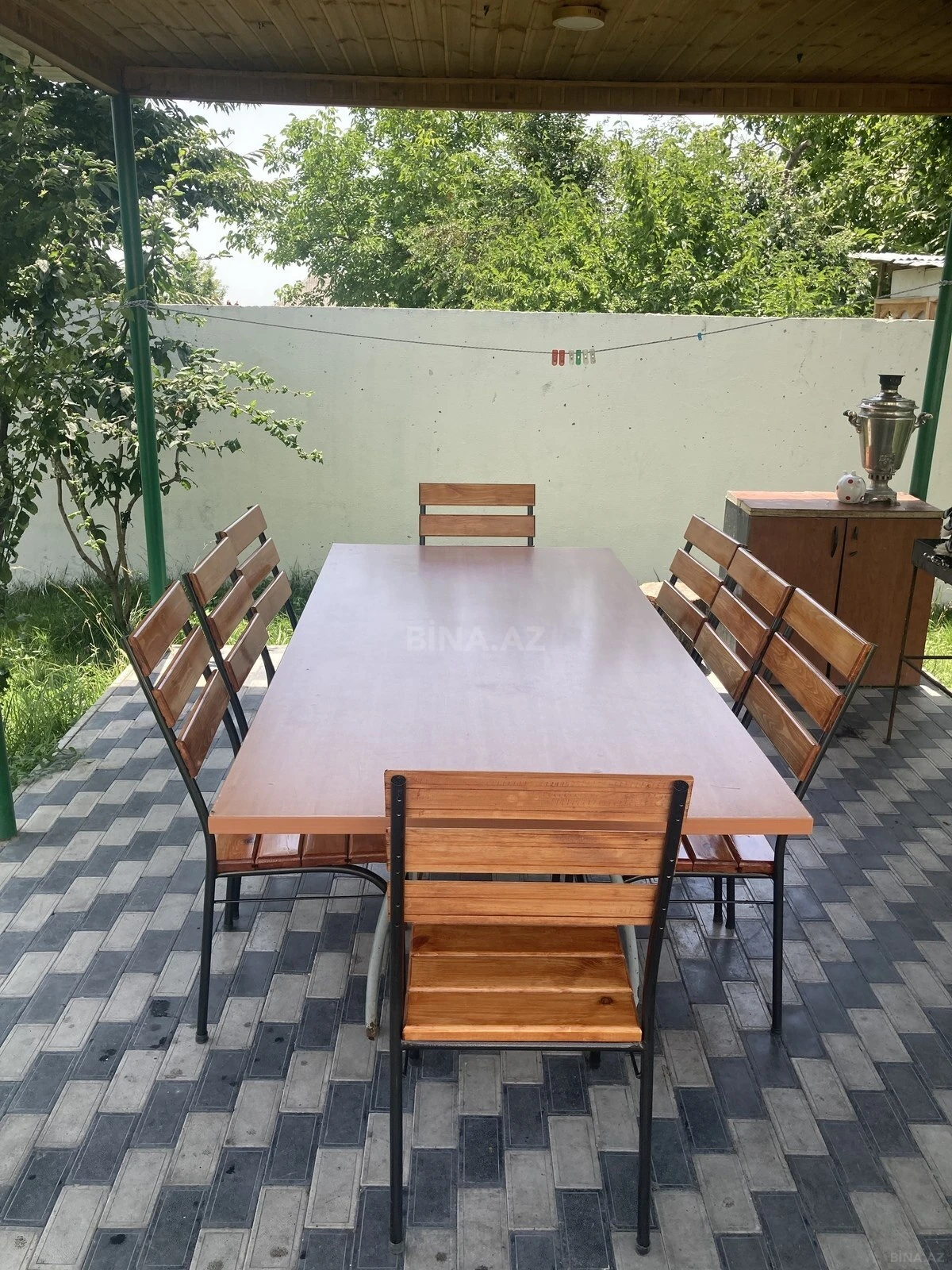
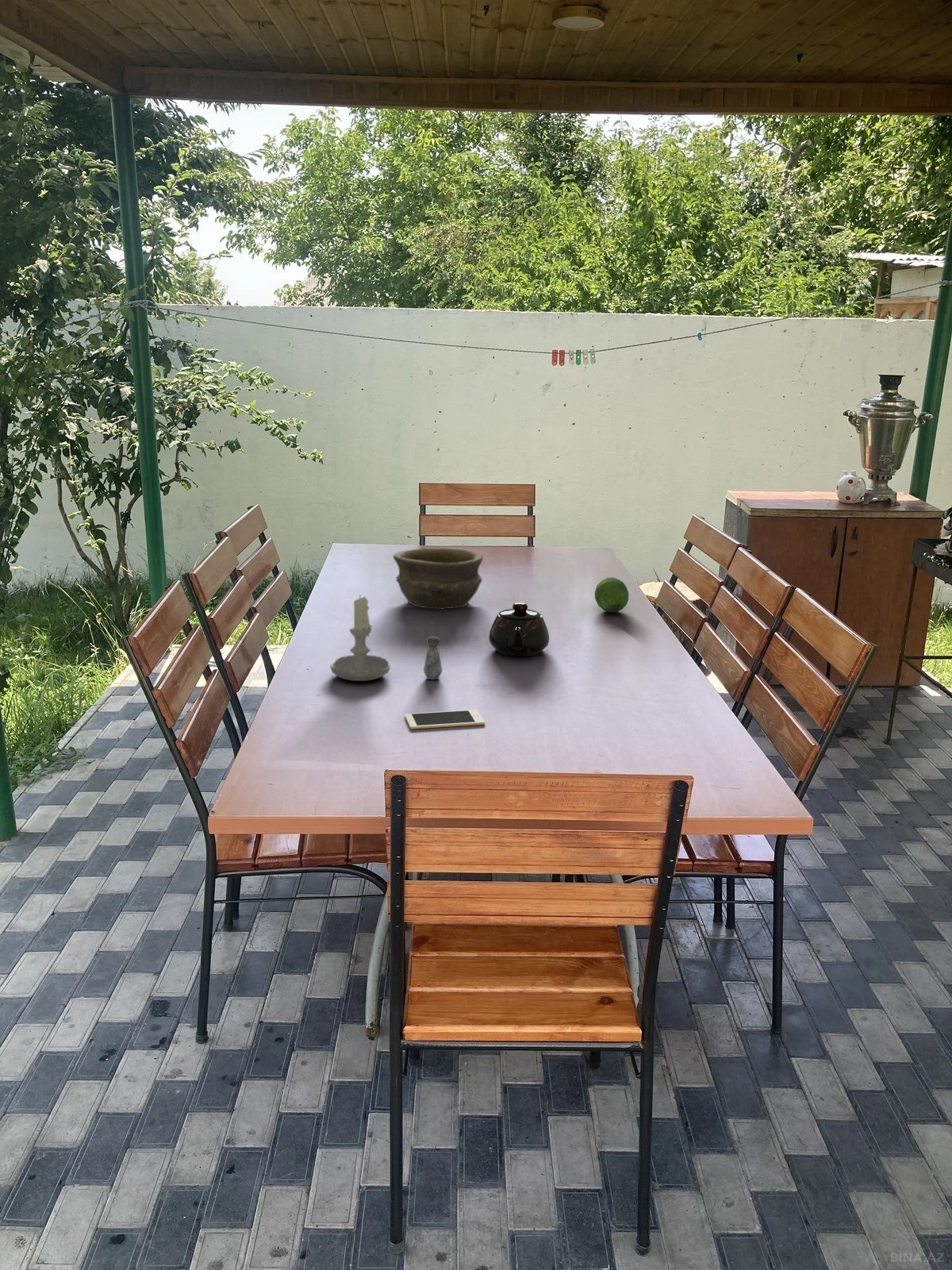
+ salt shaker (432, 657)
+ teapot (519, 628)
+ candle (360, 635)
+ cell phone (444, 719)
+ bowl (437, 577)
+ fruit (611, 593)
